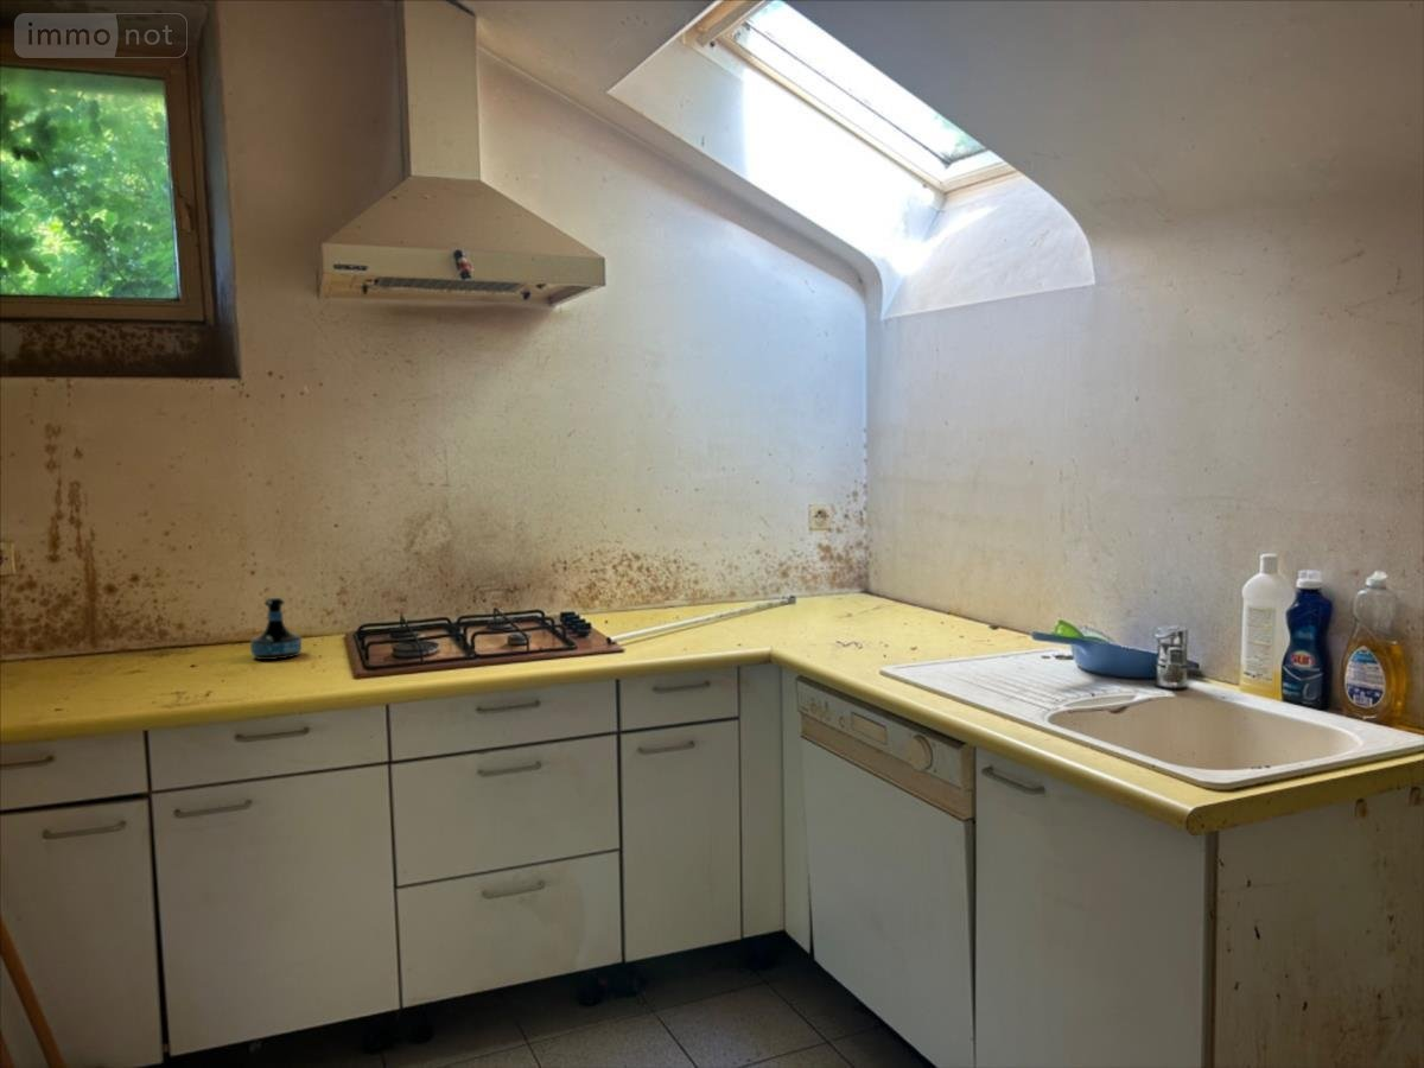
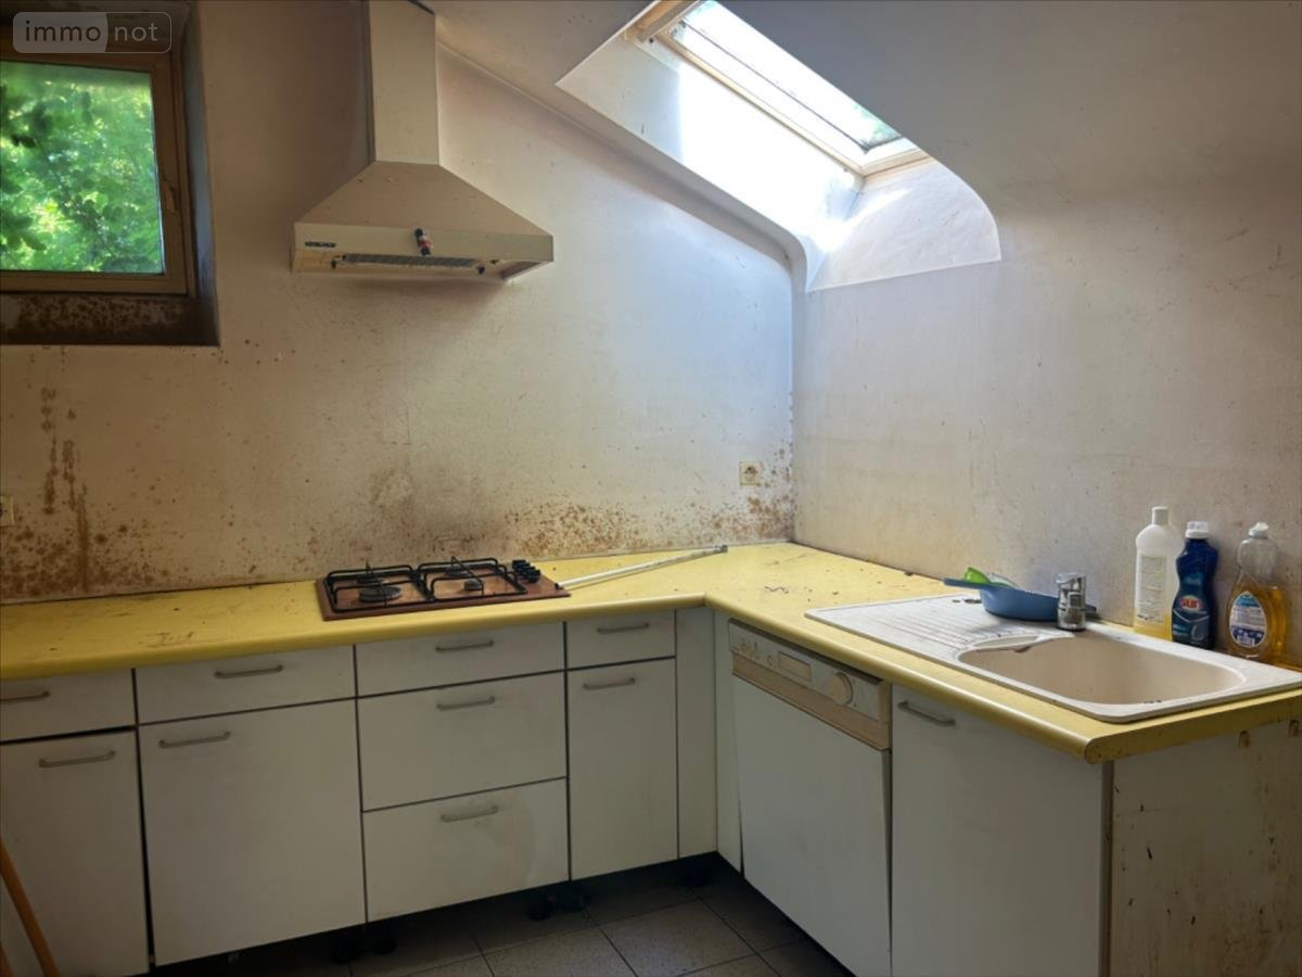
- tequila bottle (275, 627)
